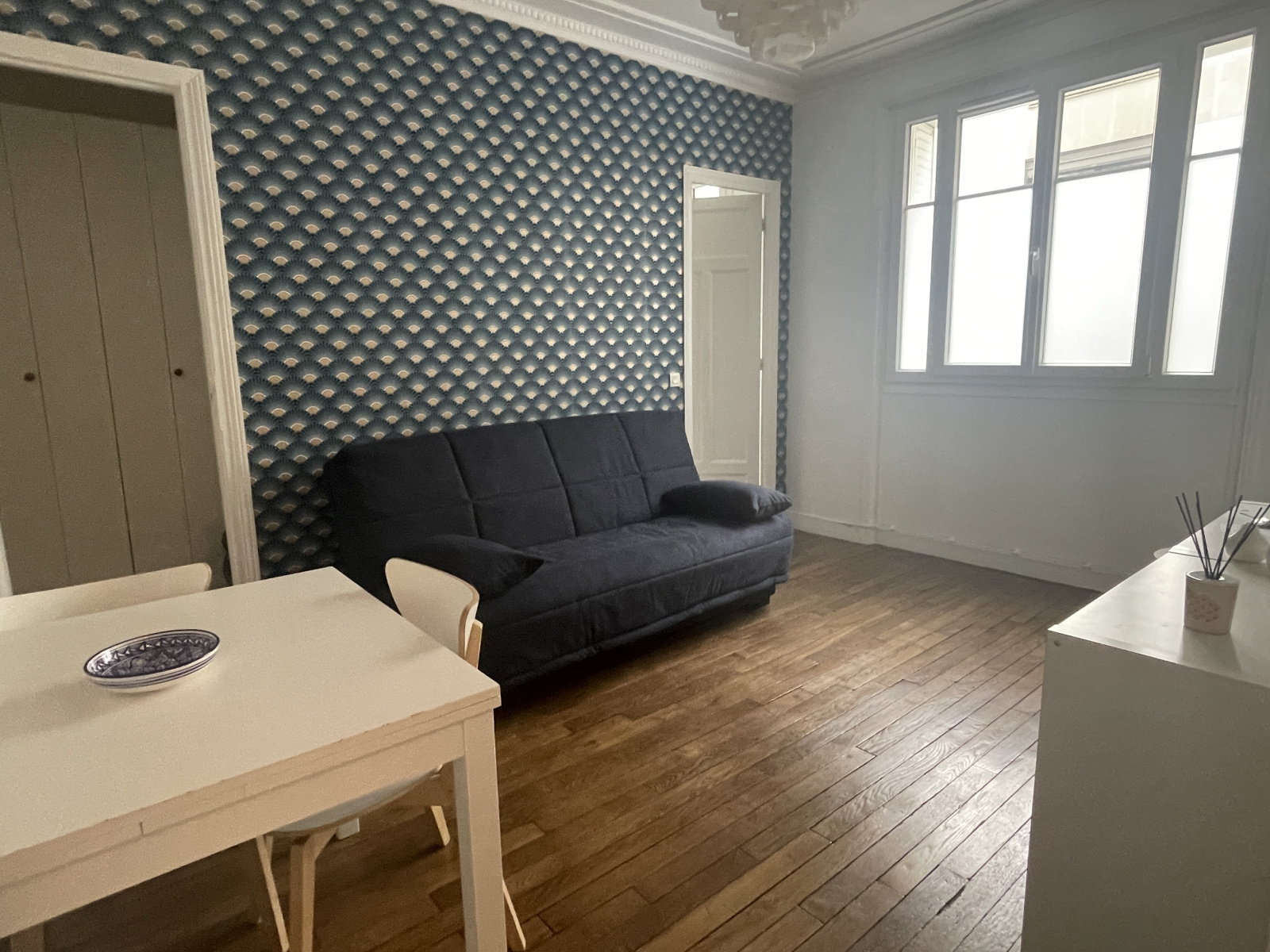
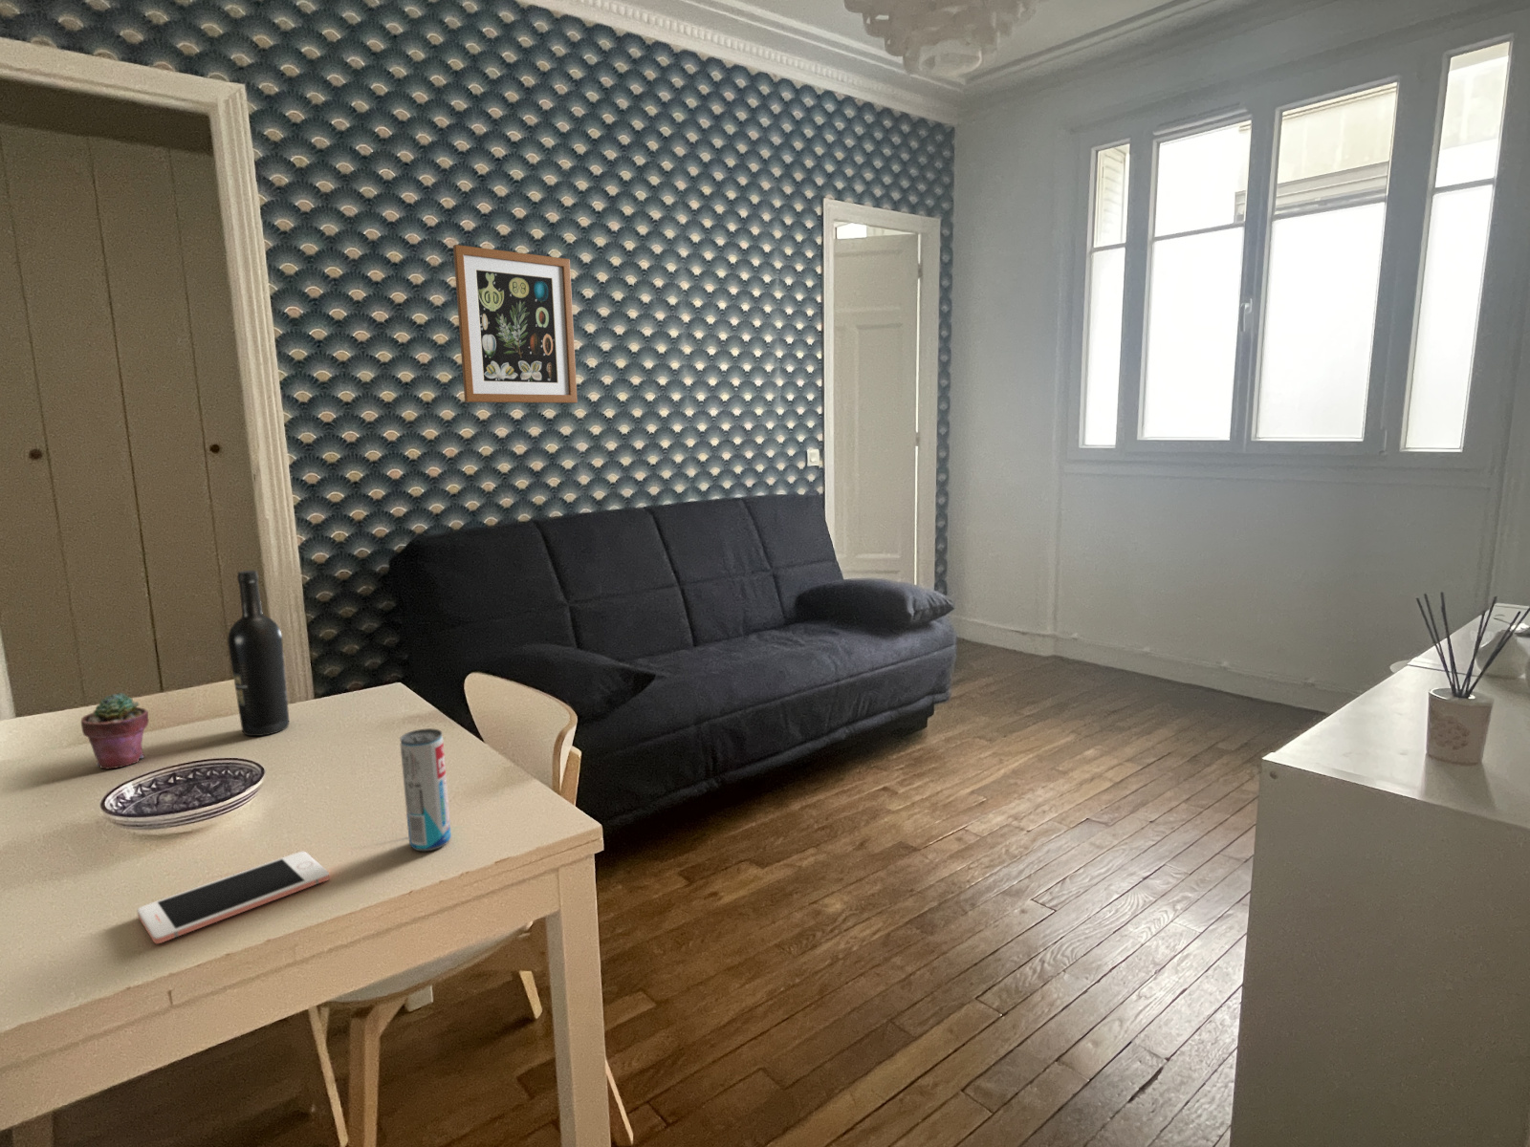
+ beverage can (425, 789)
+ wall art (518, 328)
+ cell phone (236, 893)
+ wine bottle (257, 651)
+ potted succulent (116, 729)
